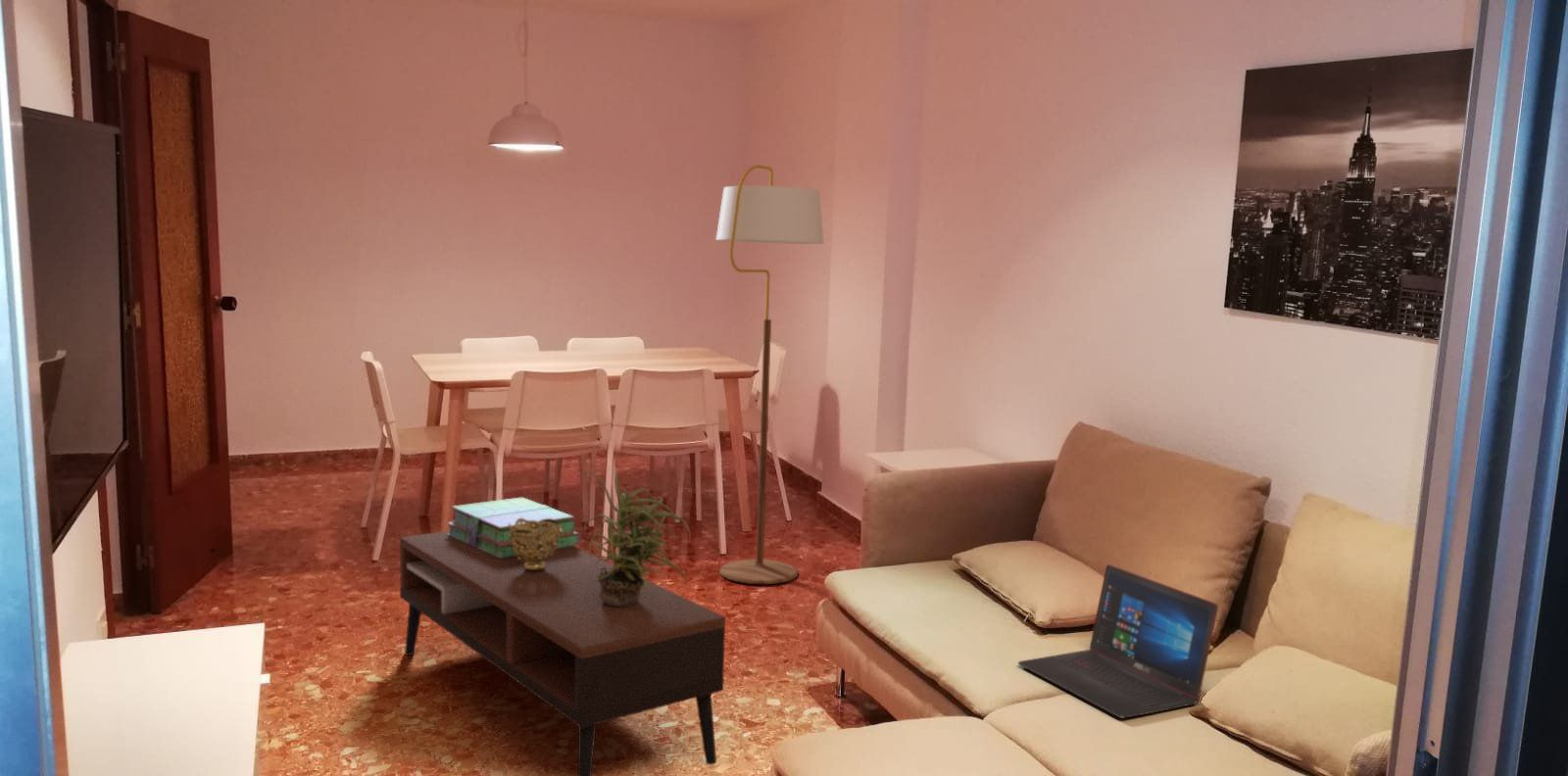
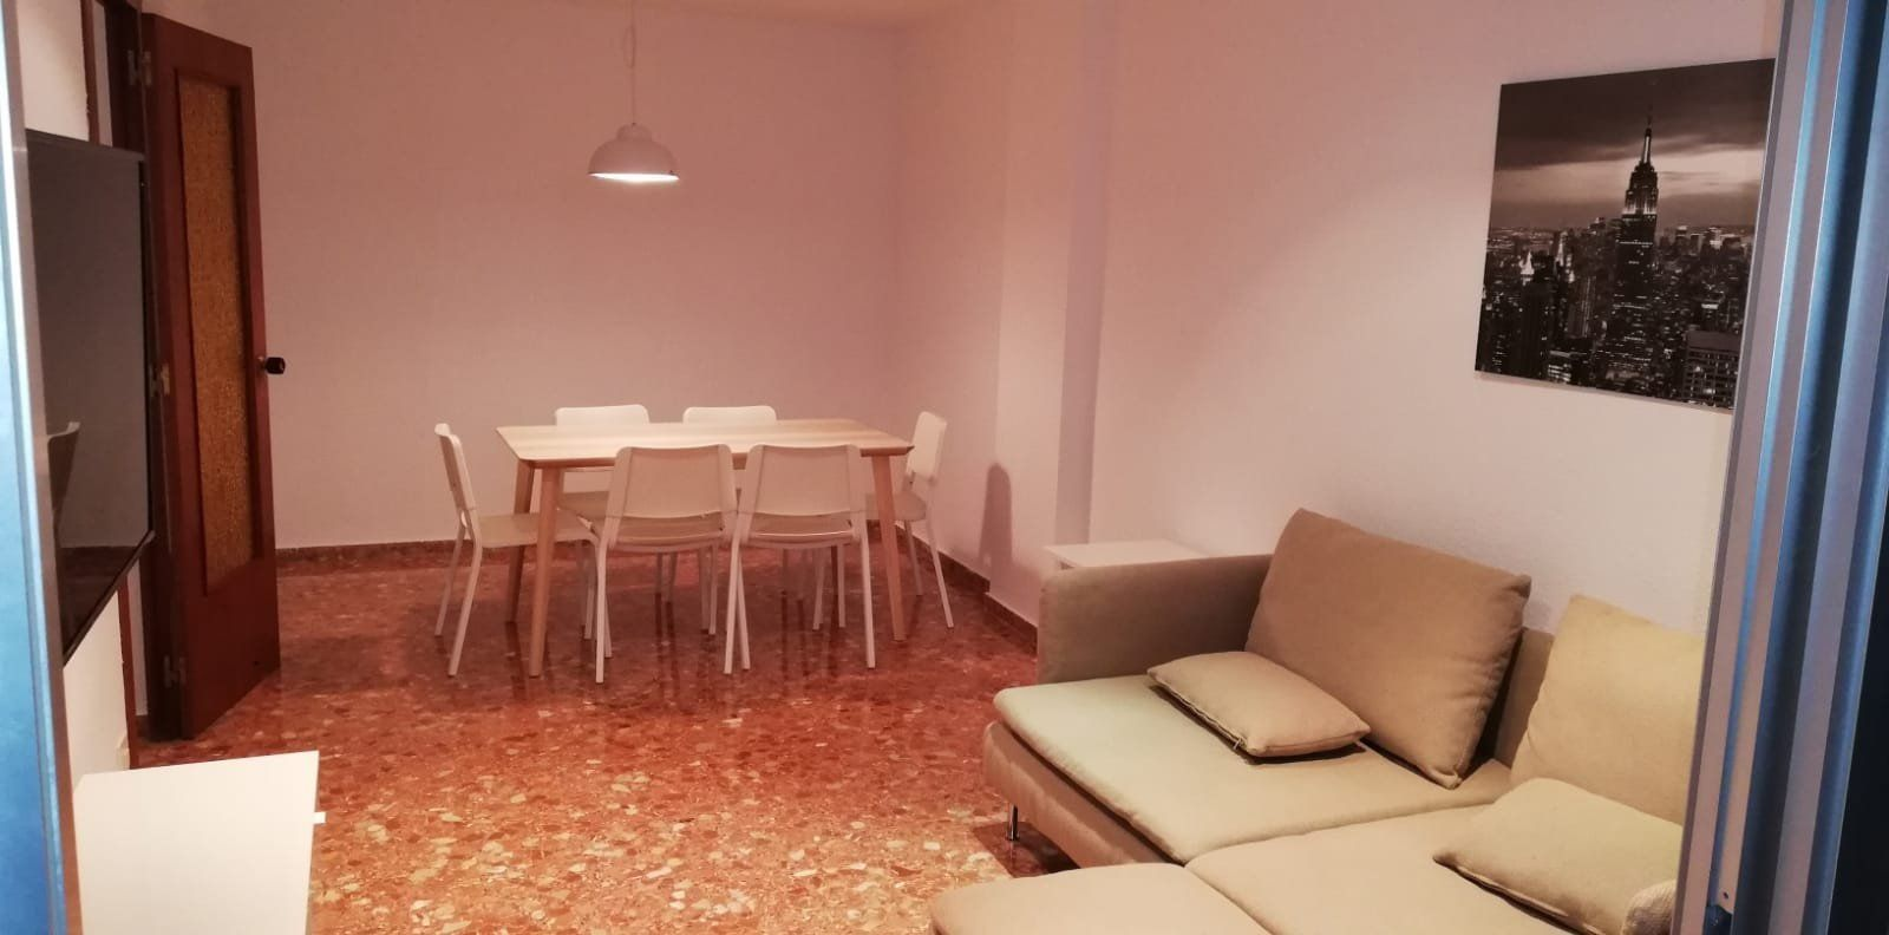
- laptop (1113, 636)
- floor lamp (762, 374)
- potted plant (628, 535)
- stack of books (513, 524)
- decorative bowl (535, 546)
- coffee table (545, 639)
